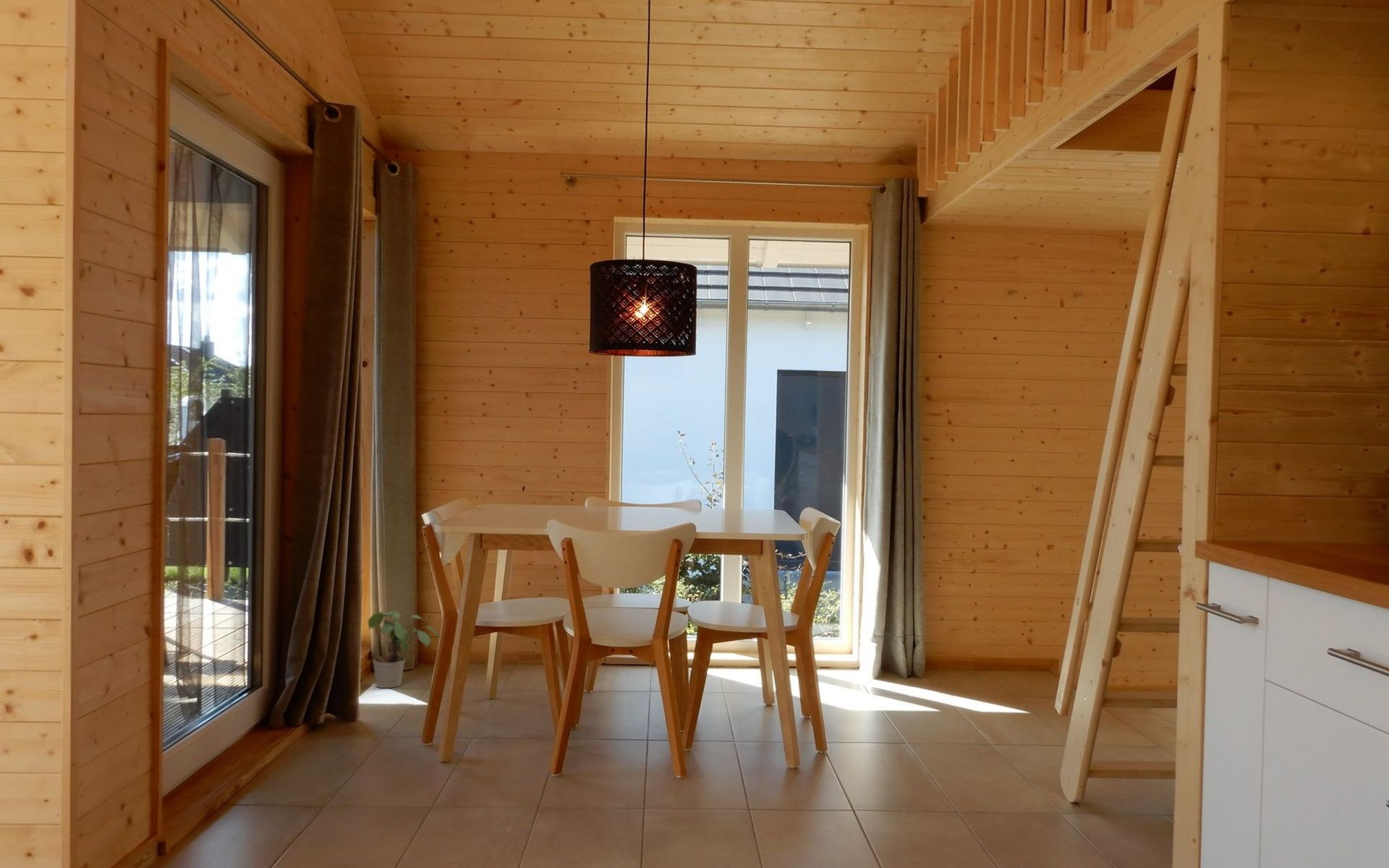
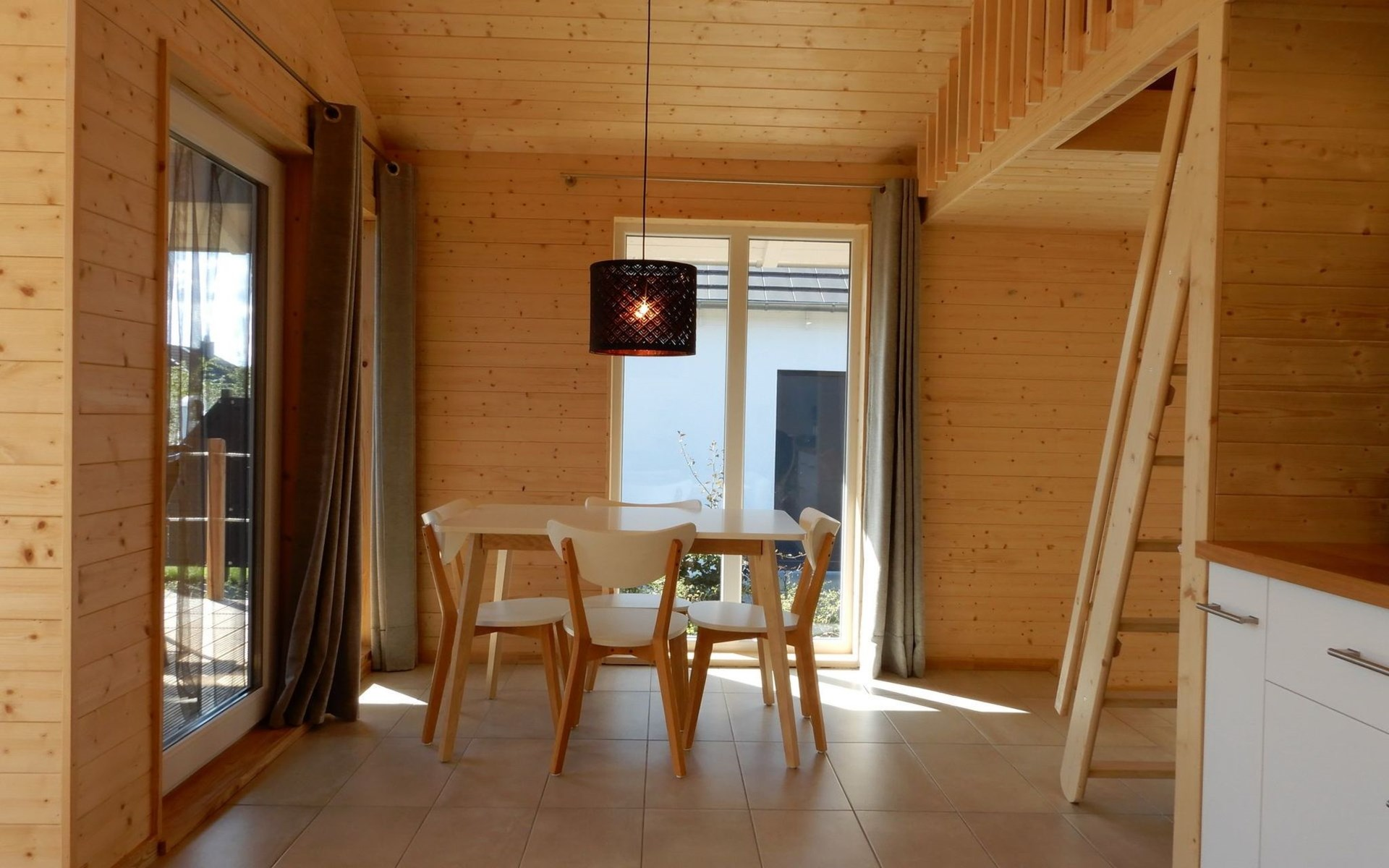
- potted plant (399, 647)
